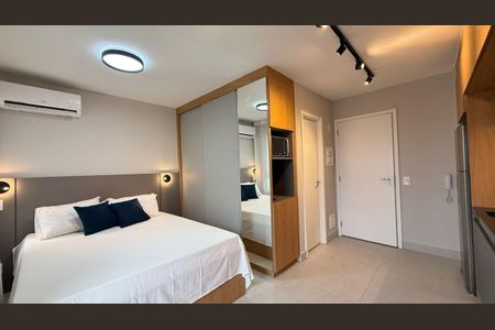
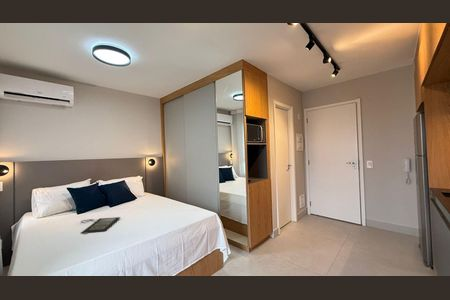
+ clutch bag (102, 223)
